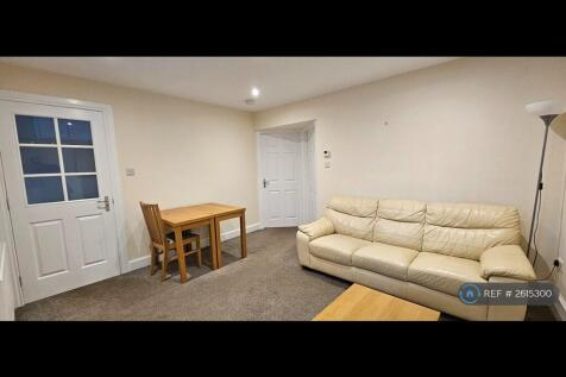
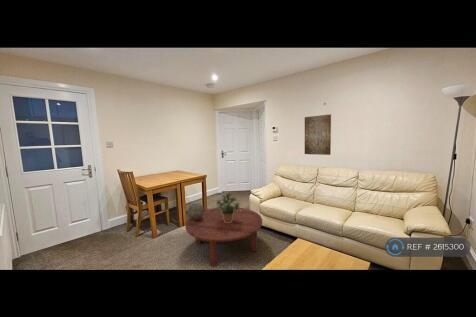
+ potted plant (226, 207)
+ decorative sphere (195, 211)
+ wall art (317, 135)
+ coffee table (224, 233)
